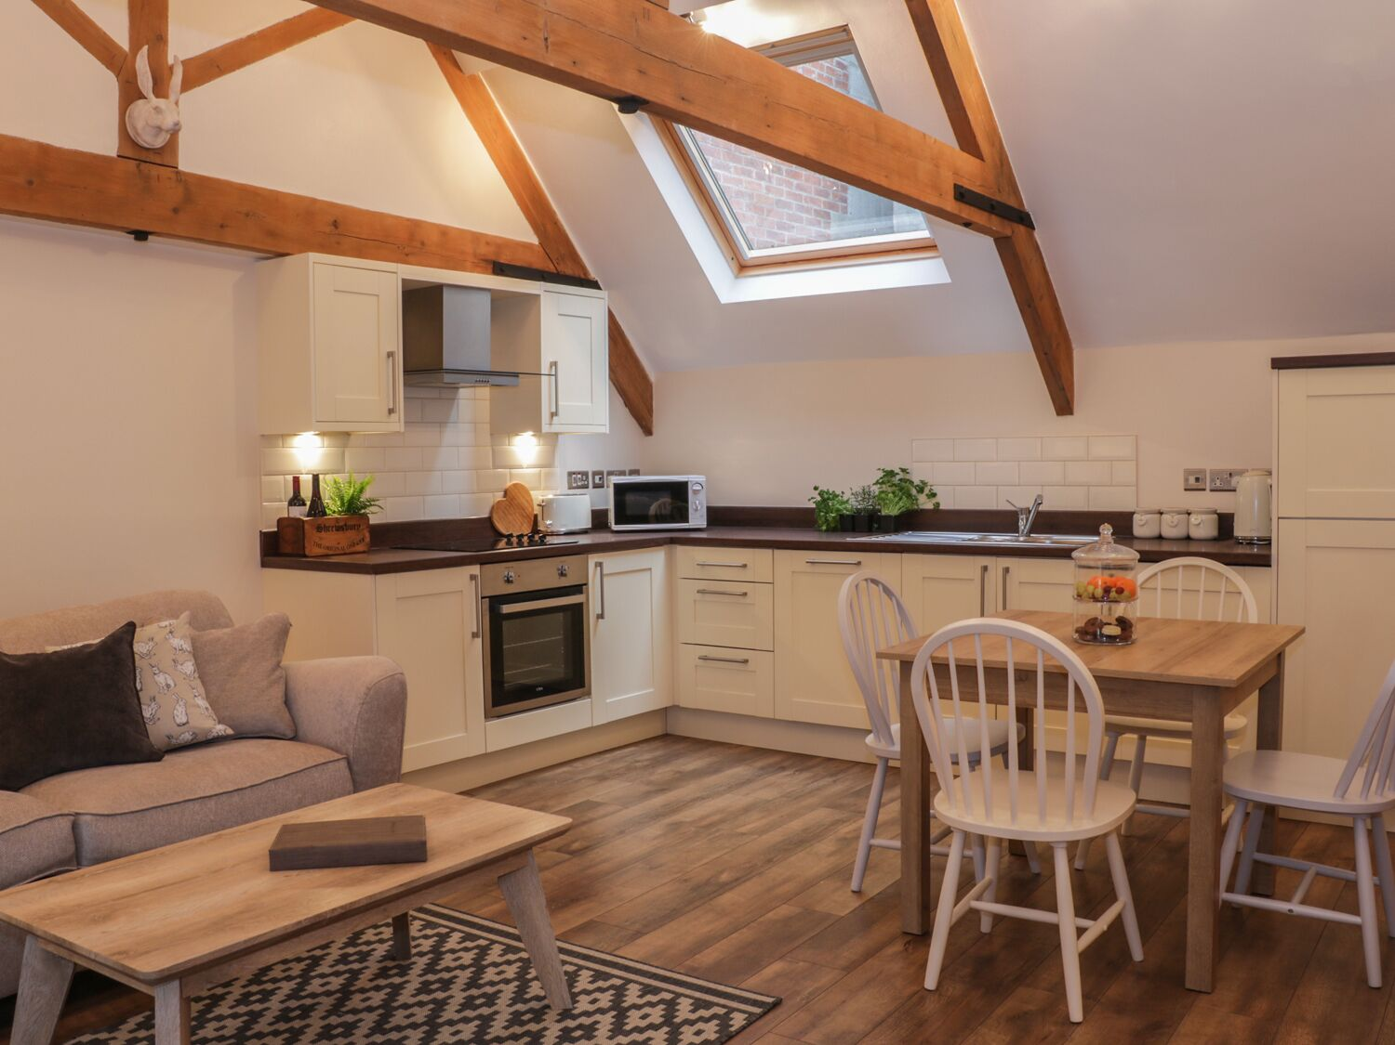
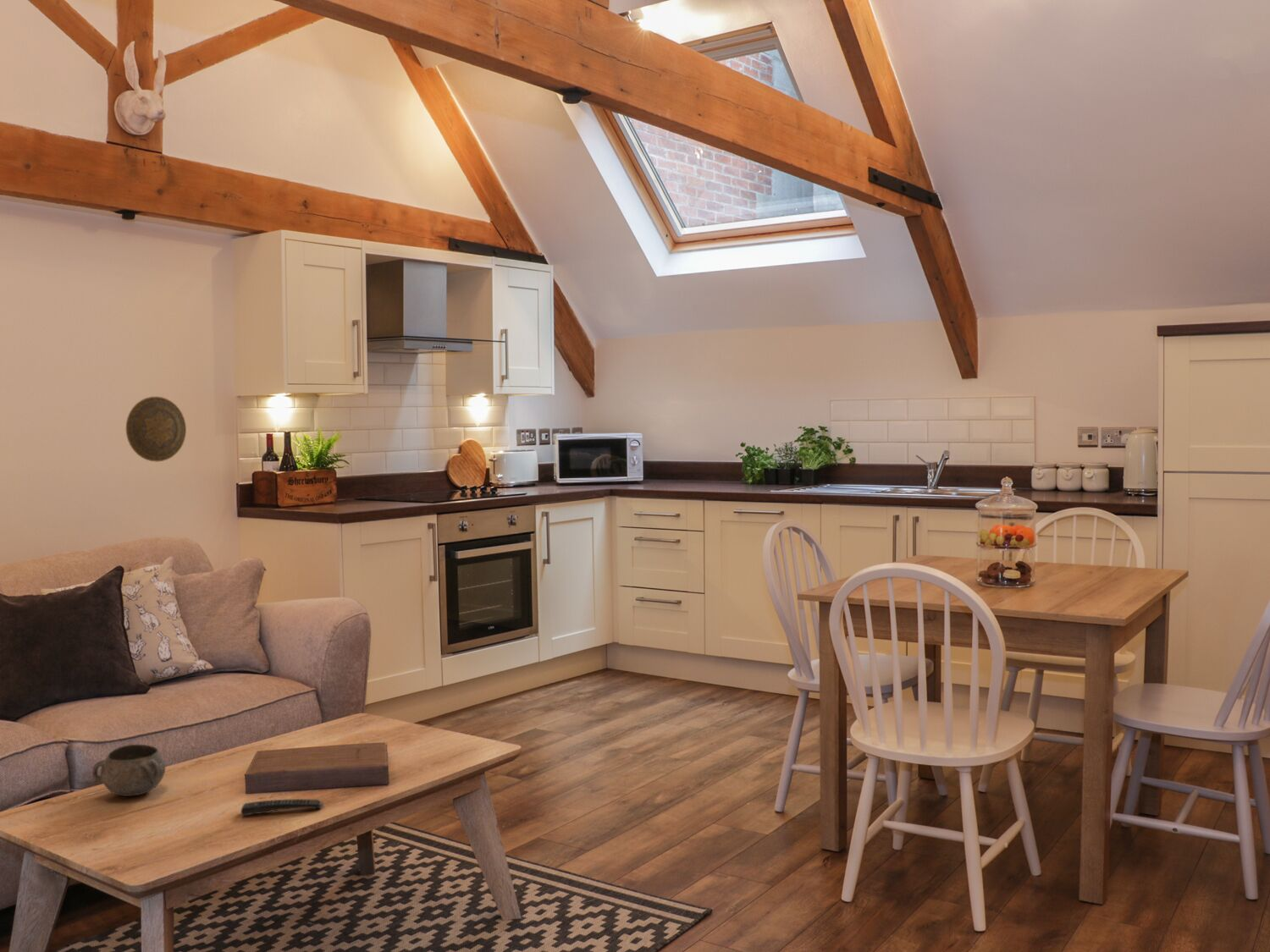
+ decorative plate (157, 429)
+ remote control (283, 806)
+ decorative bowl (131, 770)
